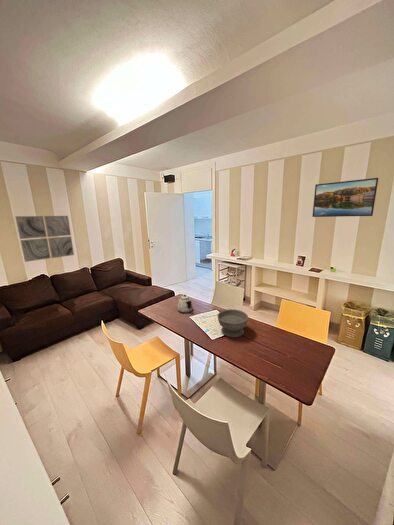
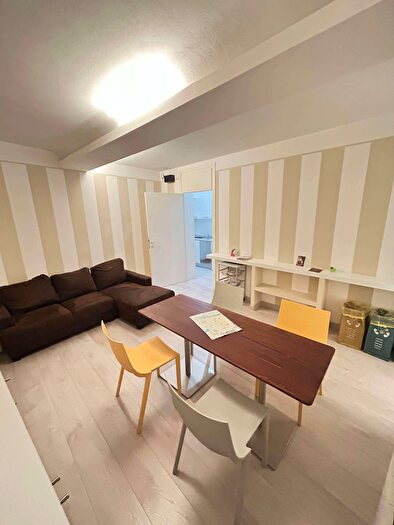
- bowl (232, 323)
- teapot (184, 302)
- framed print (342, 199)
- wall art (46, 238)
